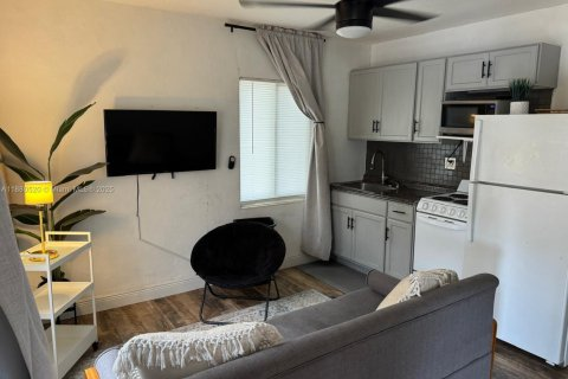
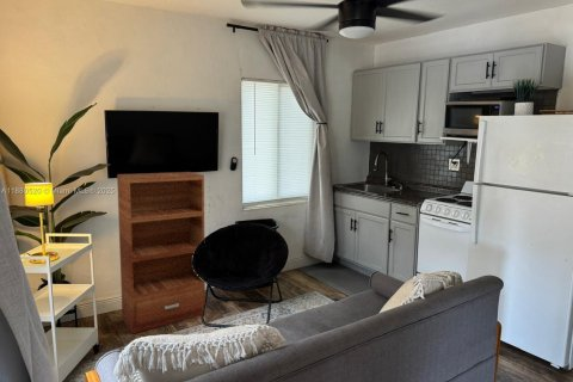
+ bookshelf (164, 247)
